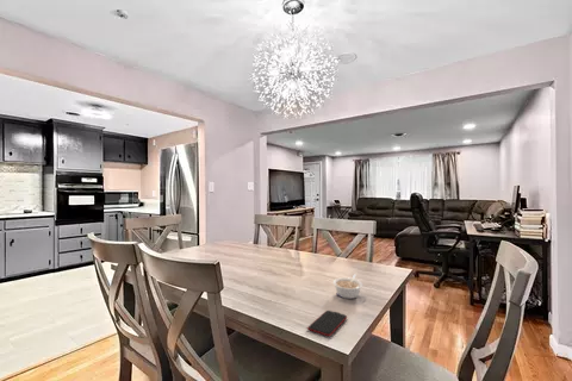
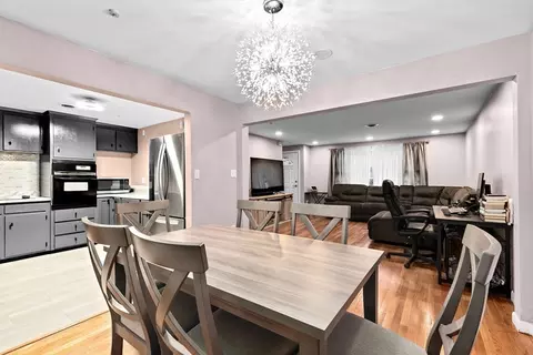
- smartphone (328, 321)
- legume (347, 287)
